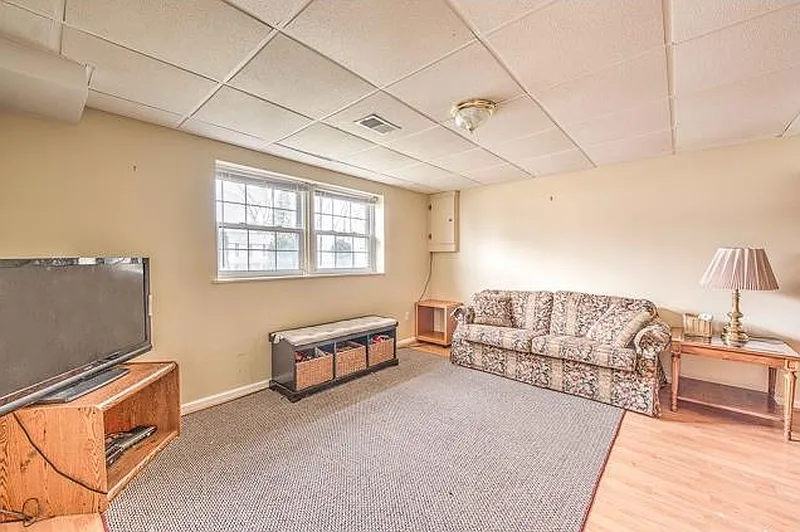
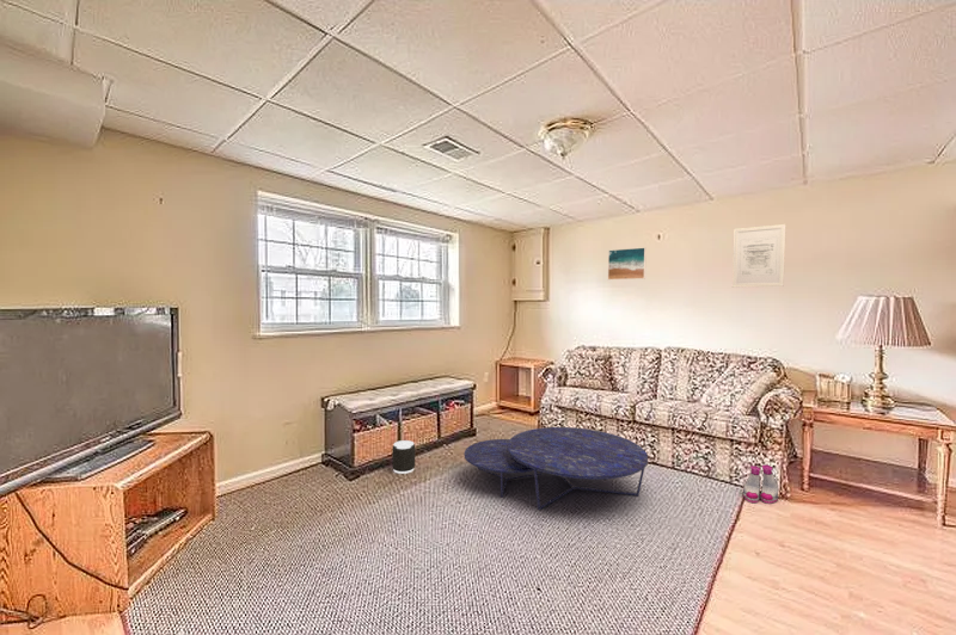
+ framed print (626, 264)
+ nesting table (554, 463)
+ boots (759, 481)
+ wall art (758, 257)
+ speaker (403, 456)
